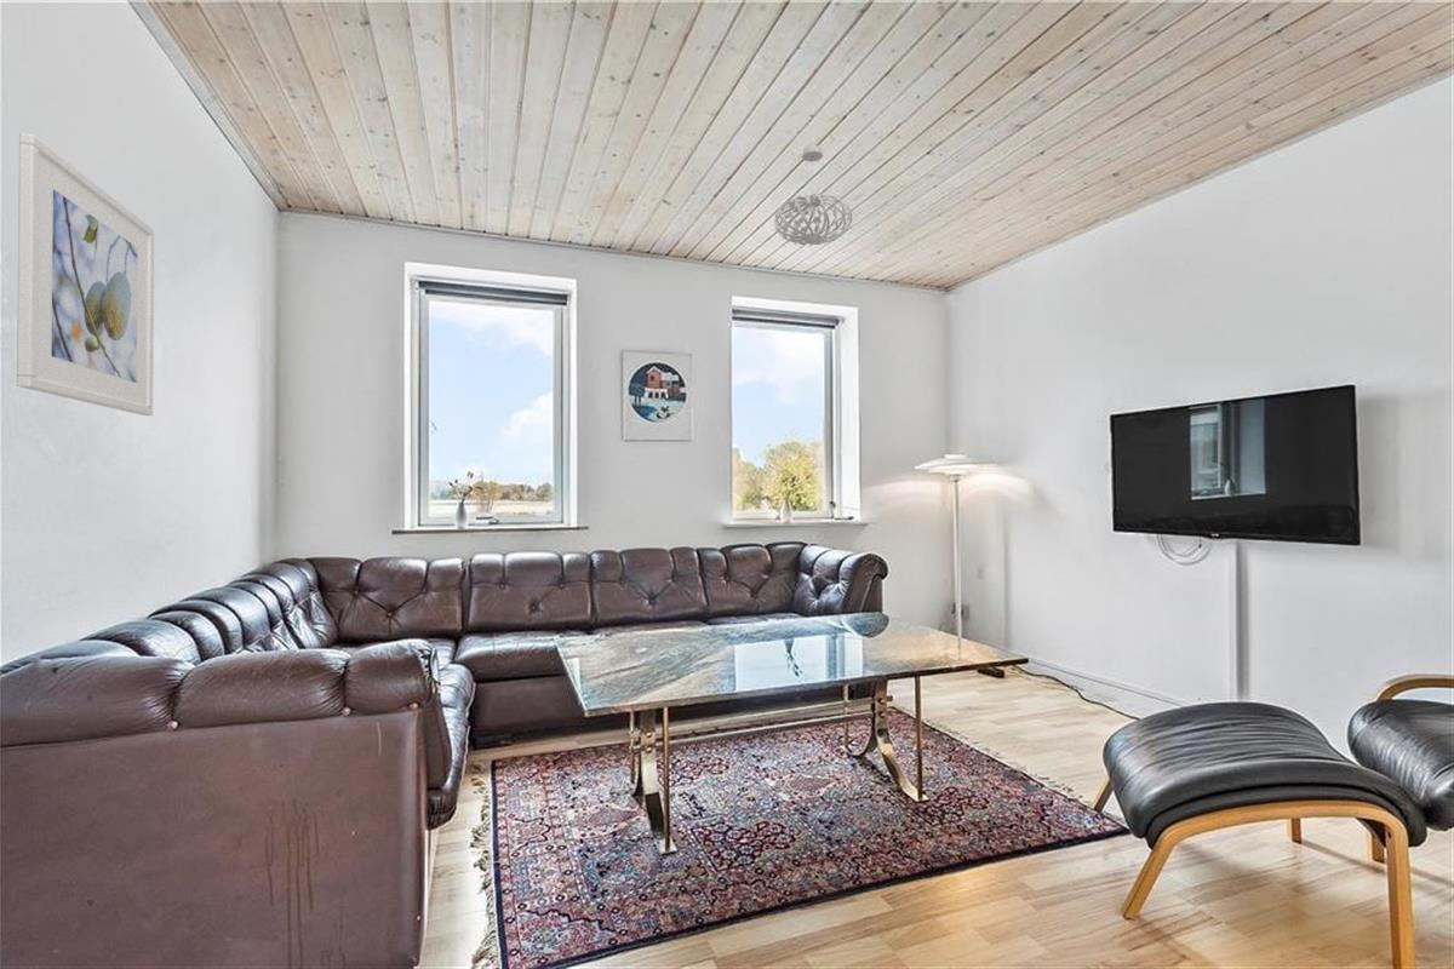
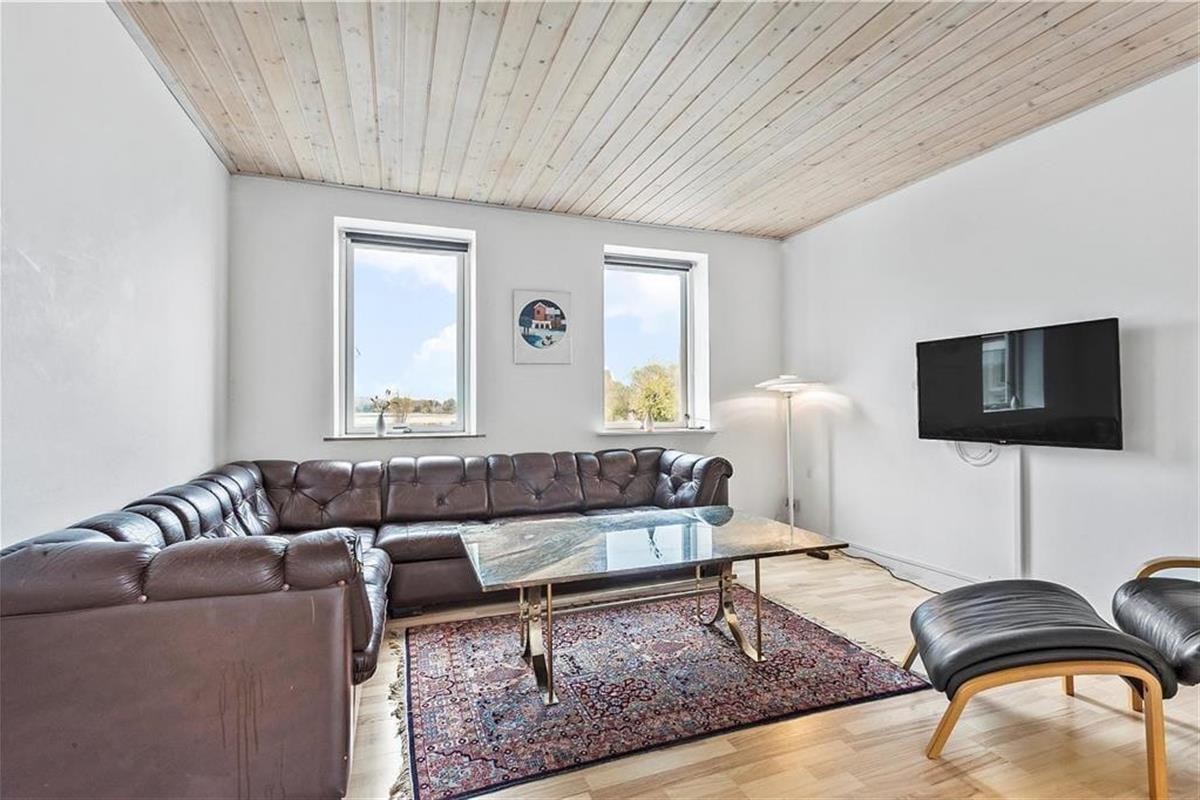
- pendant light (812, 196)
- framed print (96, 296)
